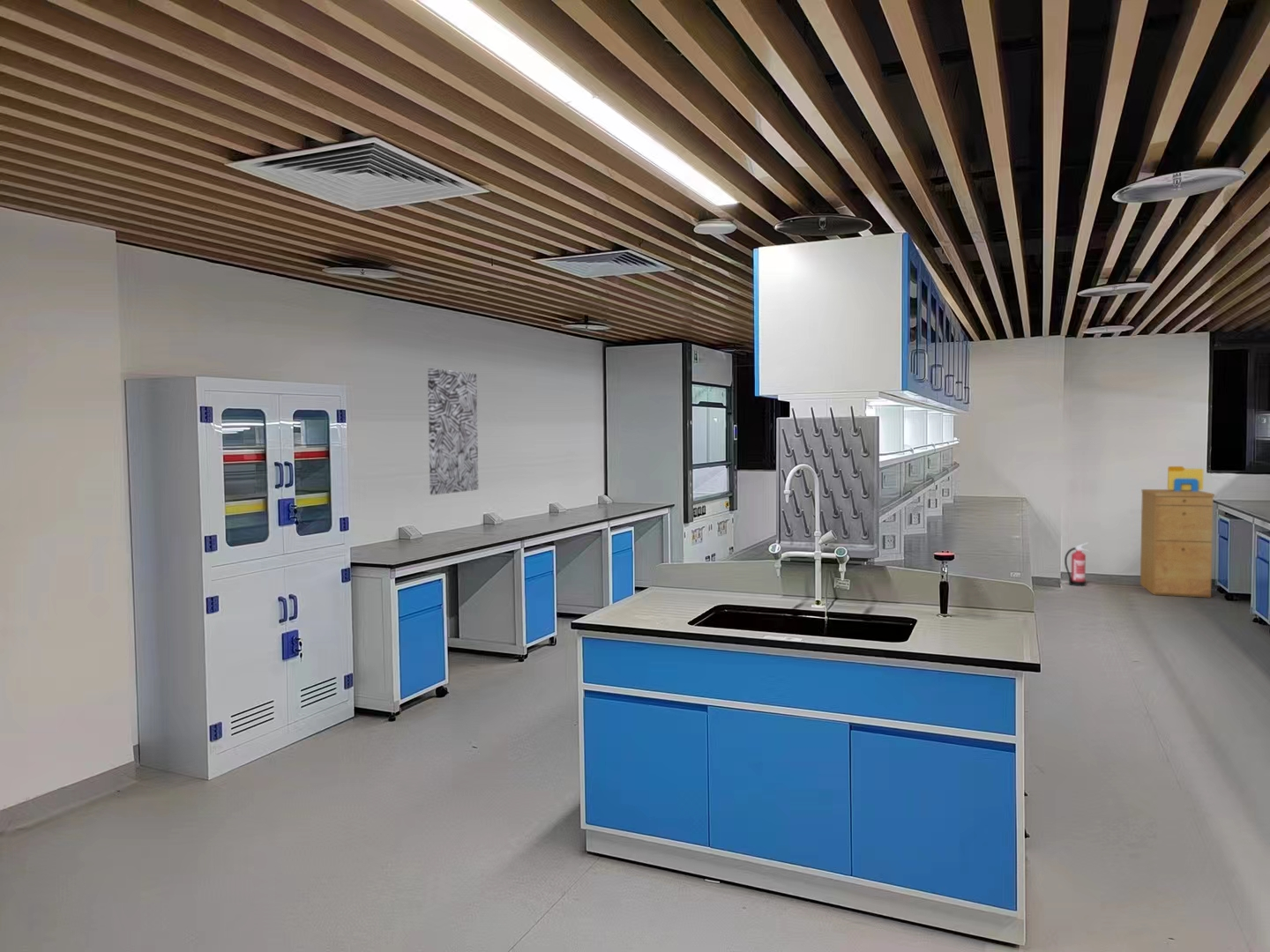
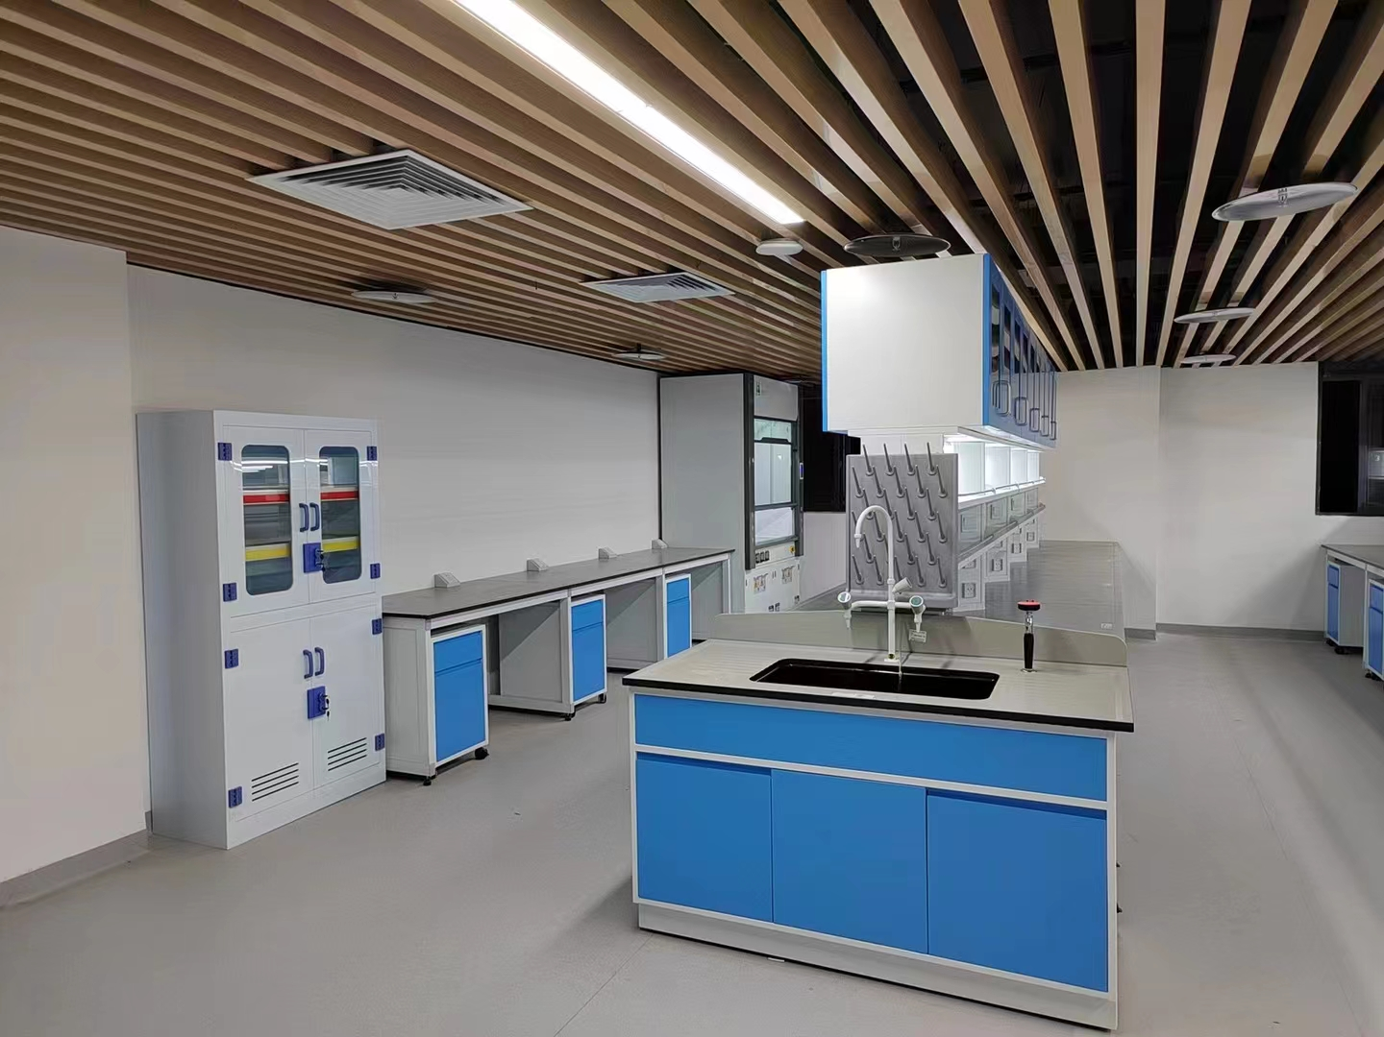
- wall art (454, 432)
- folder (1185, 478)
- fire extinguisher (1076, 563)
- filing cabinet (1175, 541)
